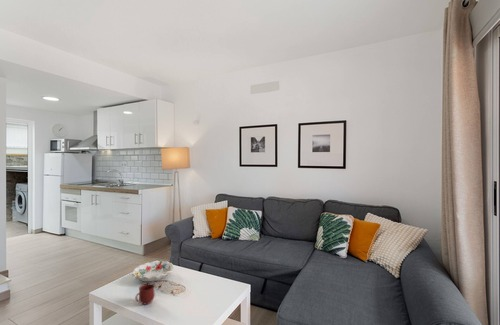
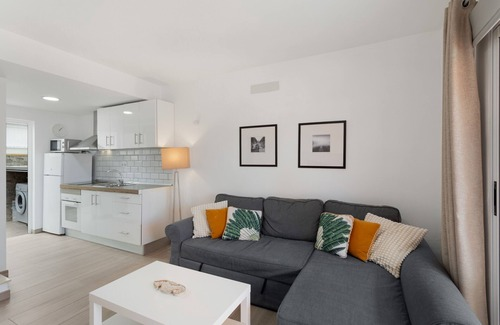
- decorative bowl (153, 272)
- mug (144, 295)
